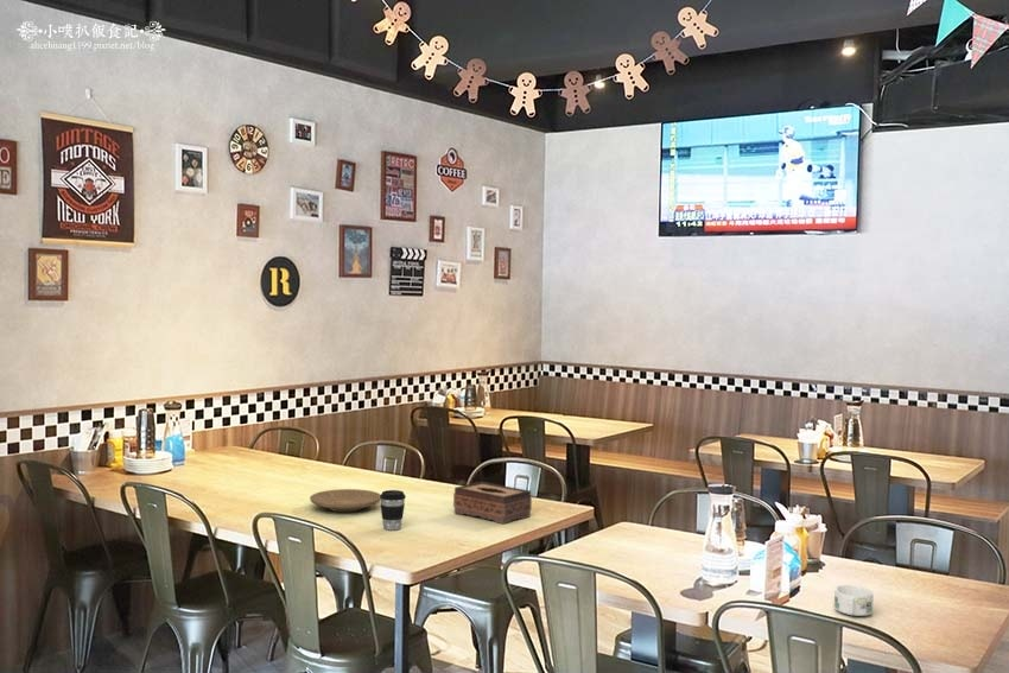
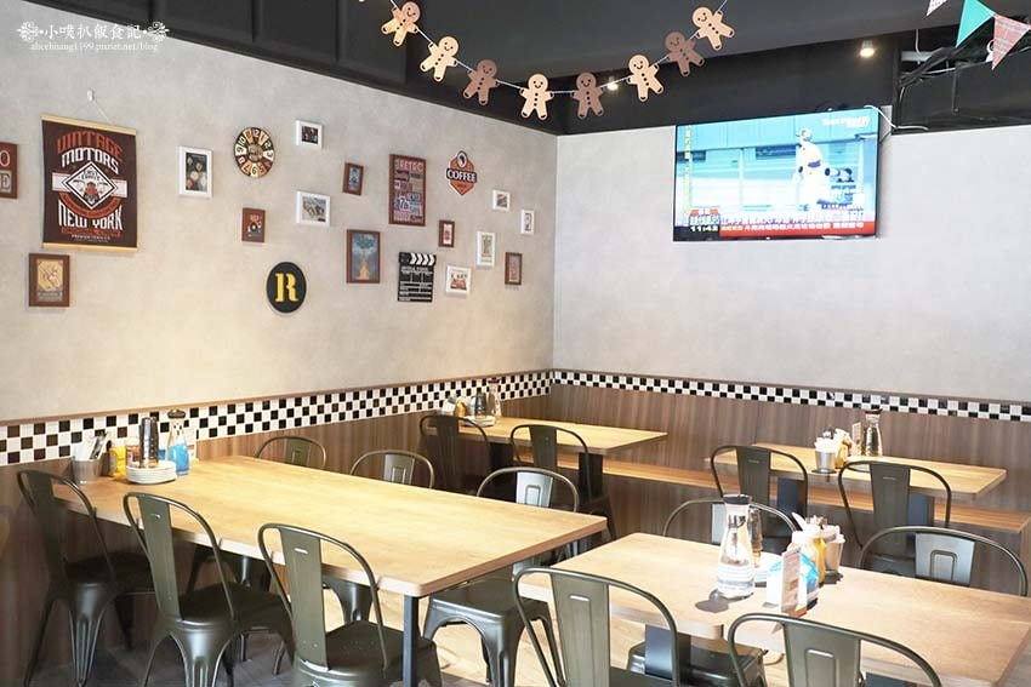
- plate (345, 501)
- coffee cup (392, 509)
- mug (852, 602)
- tissue box (491, 501)
